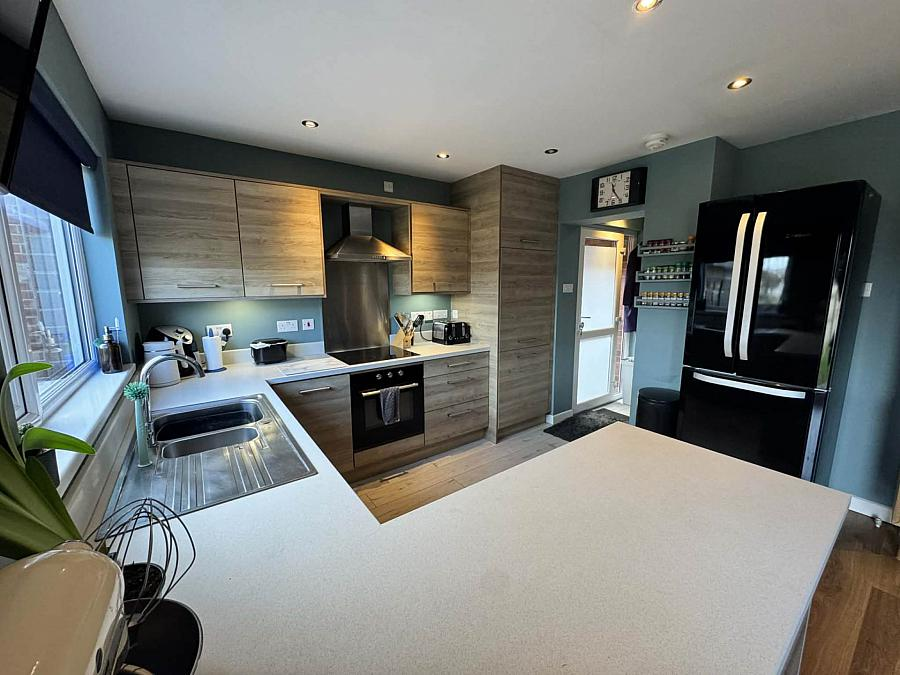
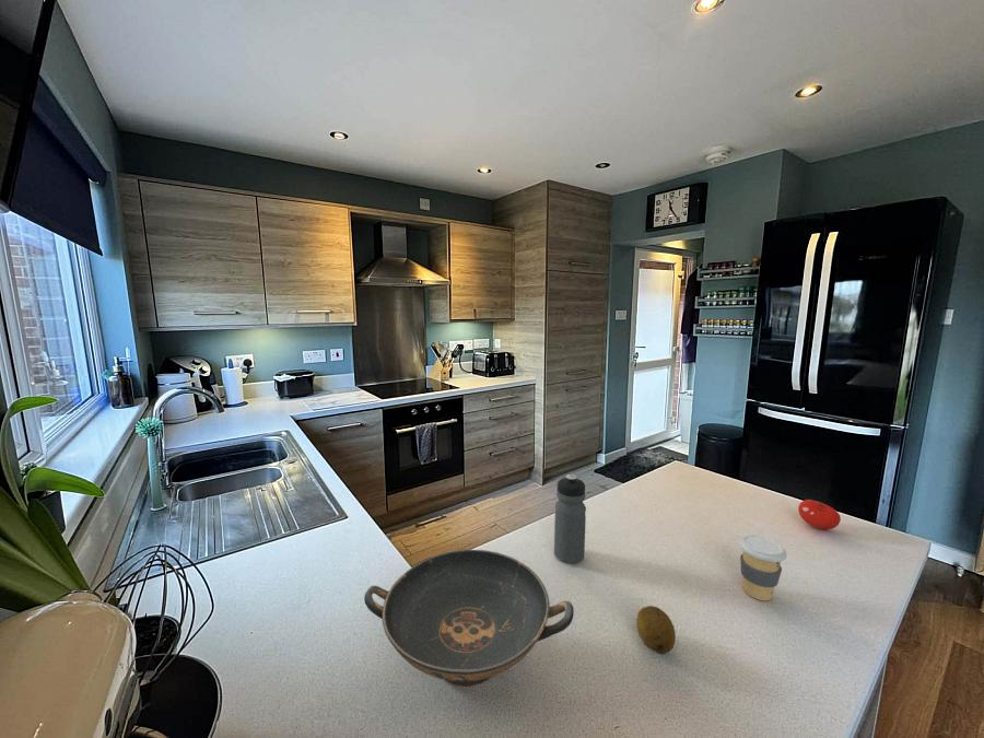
+ decorative bowl (467, 625)
+ coffee cup (759, 567)
+ fruit (655, 628)
+ water bottle (570, 516)
+ fruit (819, 514)
